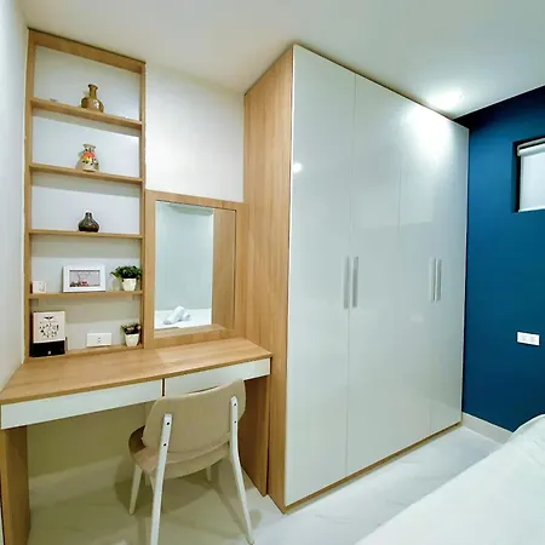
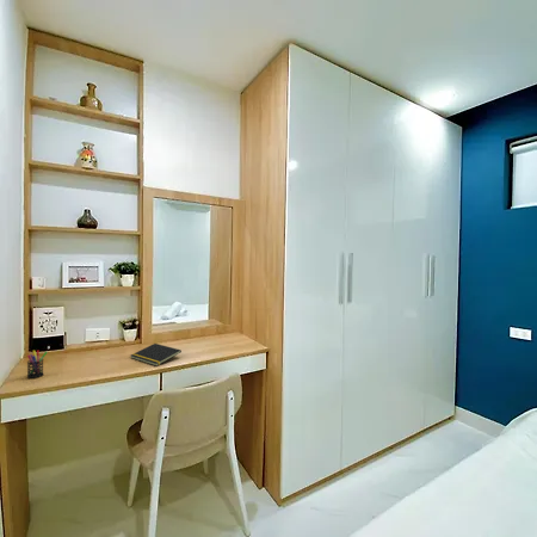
+ notepad (155, 353)
+ pen holder (37, 362)
